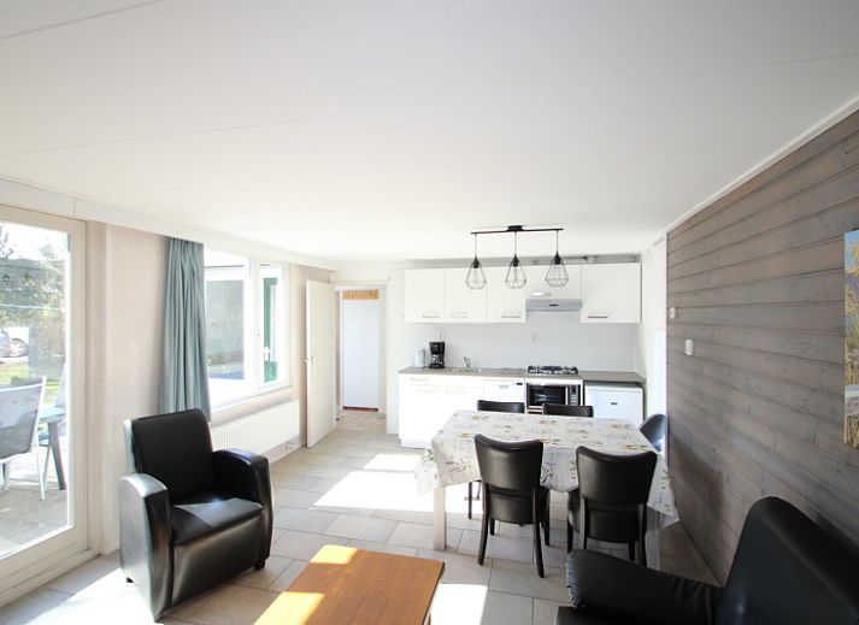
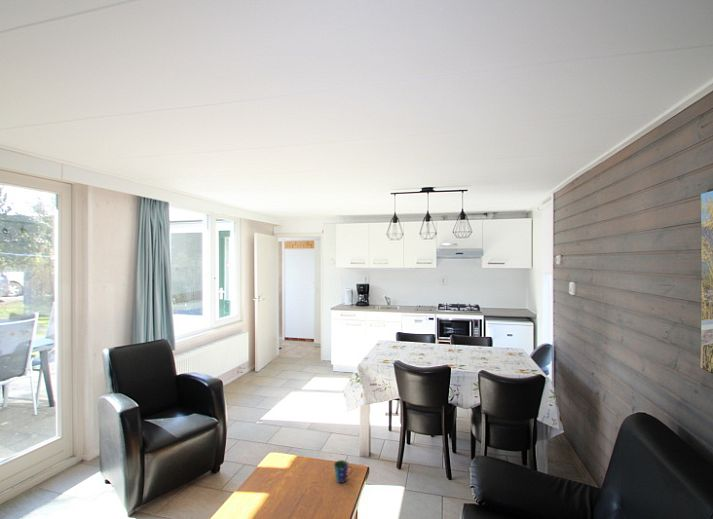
+ cup (343, 472)
